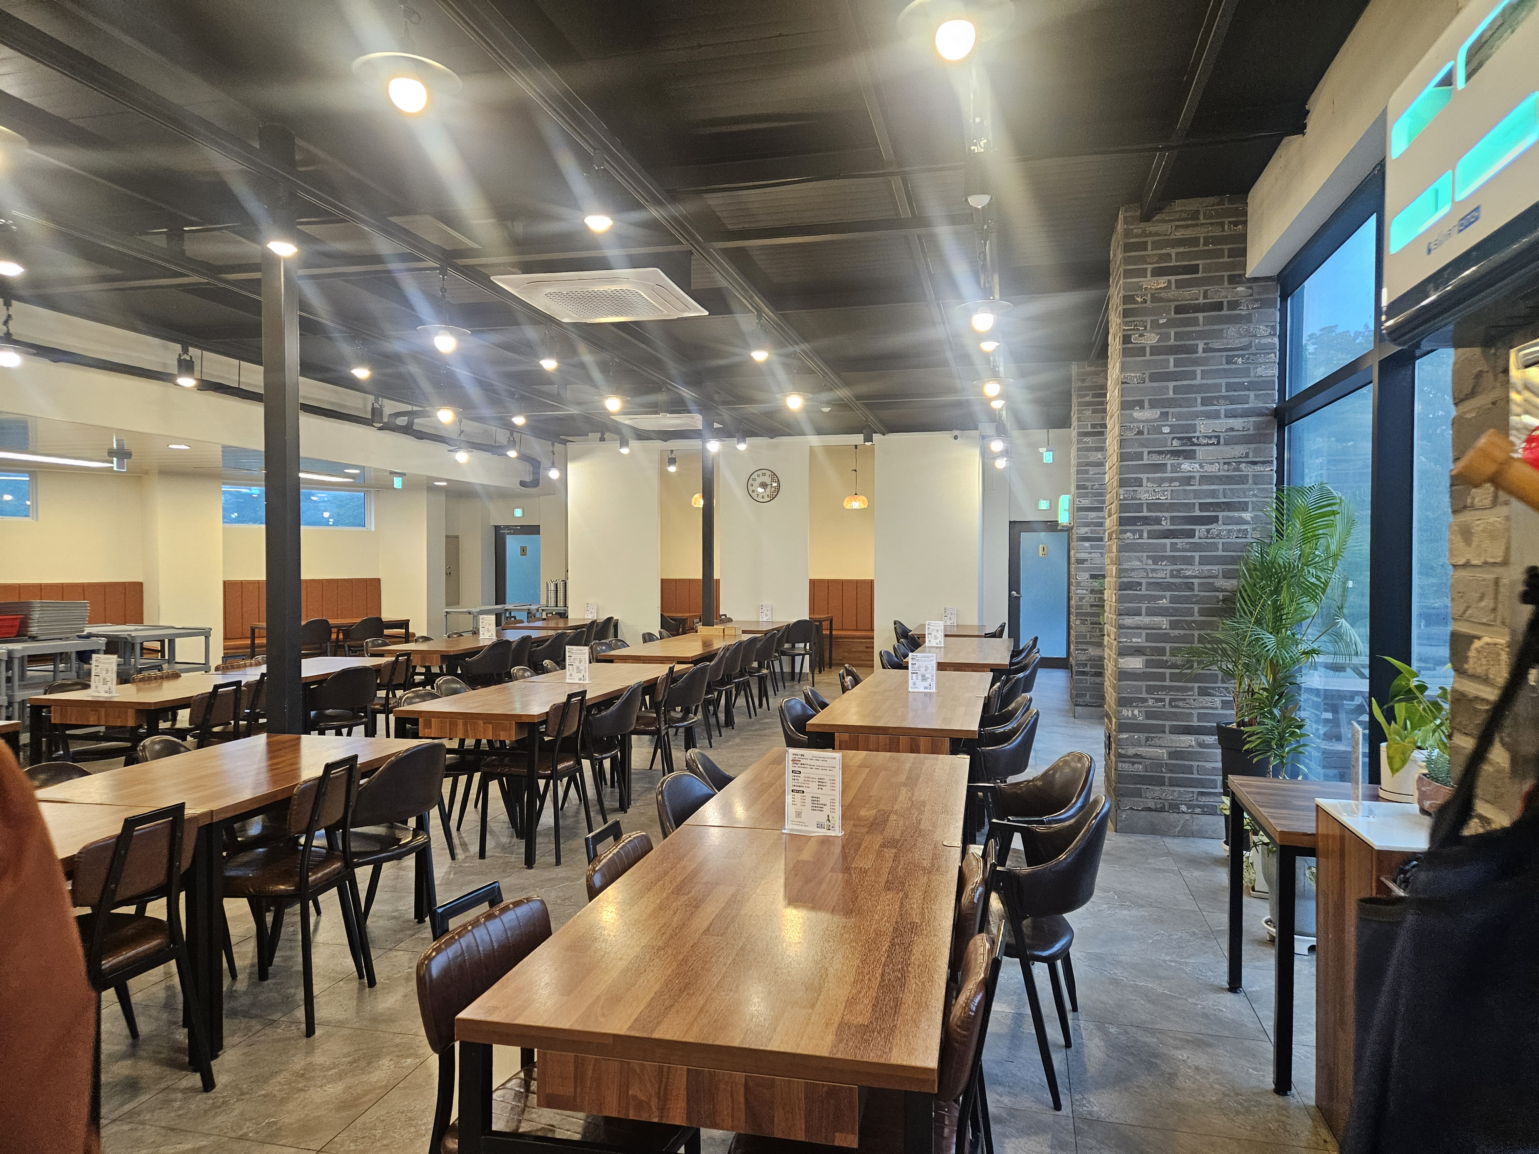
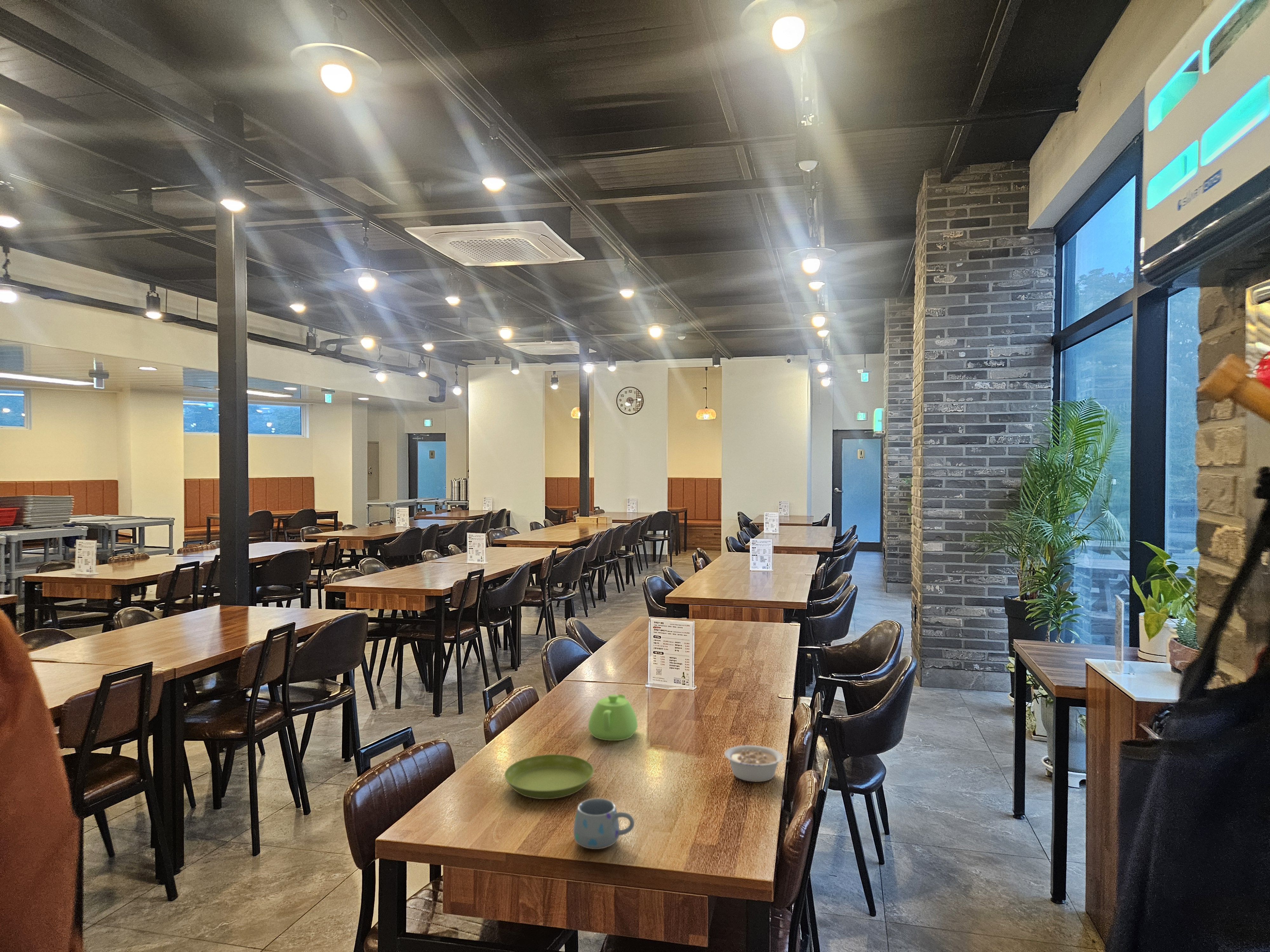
+ legume (756, 763)
+ saucer (549, 778)
+ teapot (613, 713)
+ mug (604, 825)
